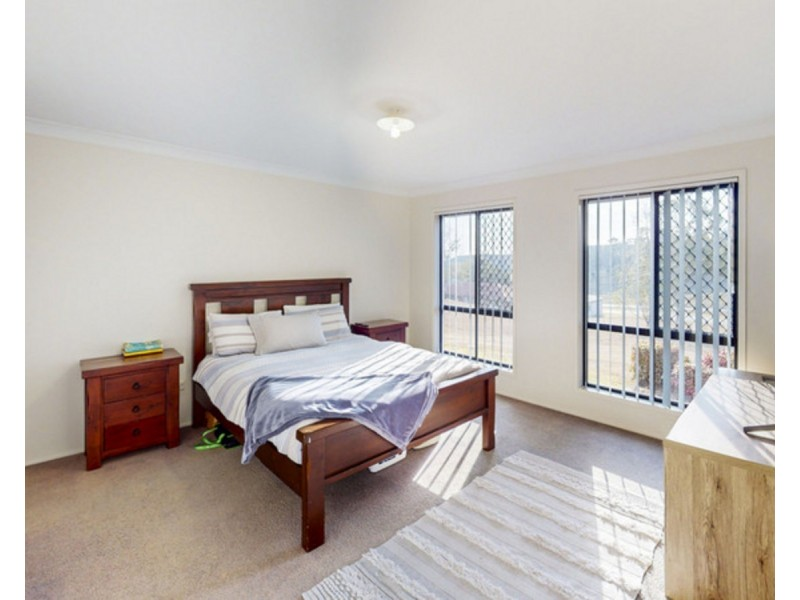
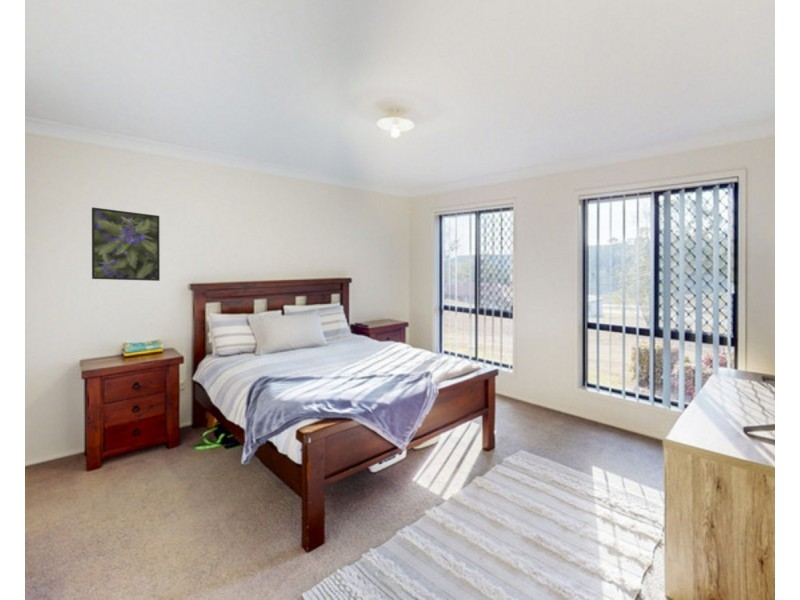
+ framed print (127, 245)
